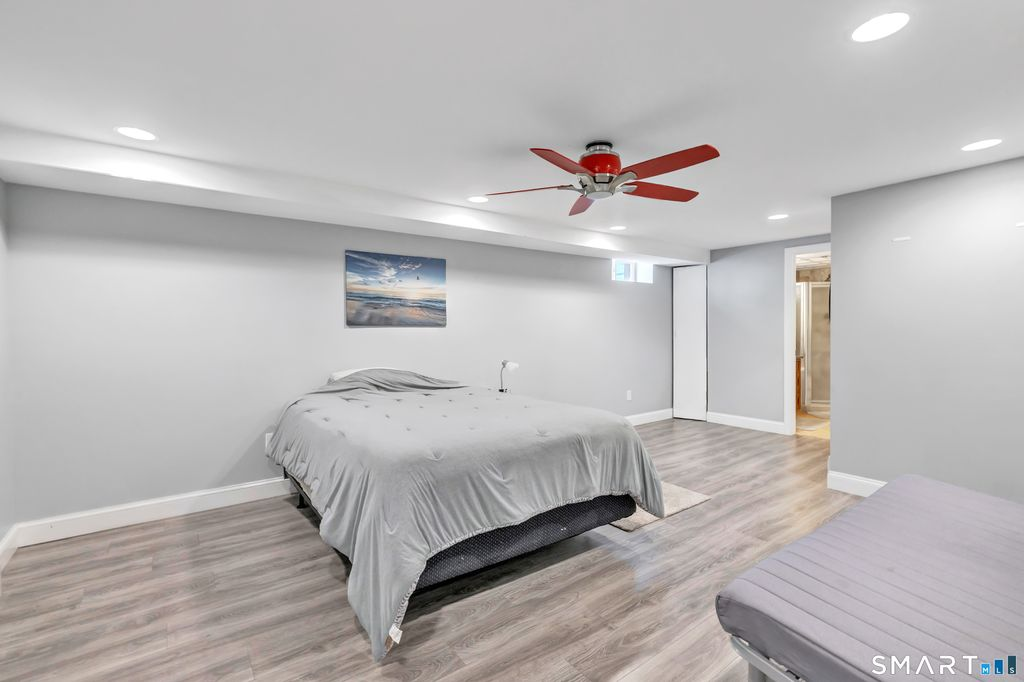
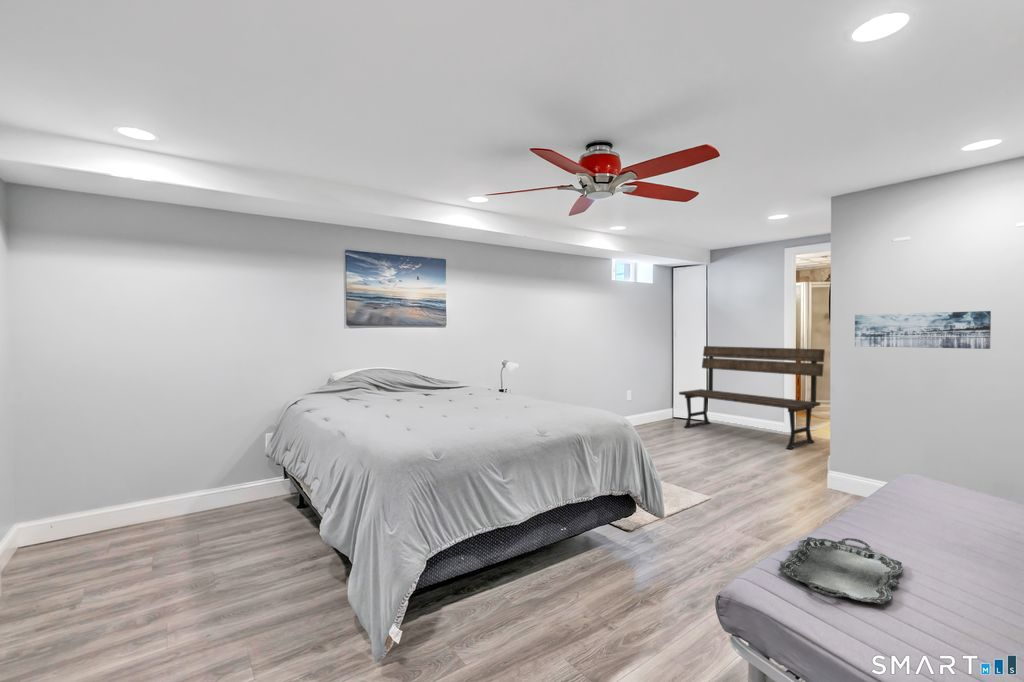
+ serving tray (840, 566)
+ wall art (916, 330)
+ bench (746, 394)
